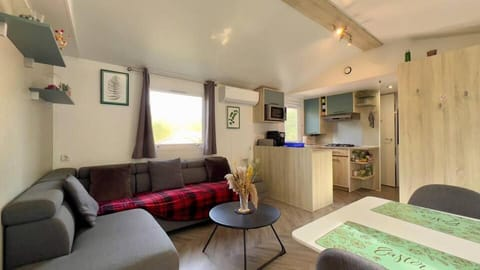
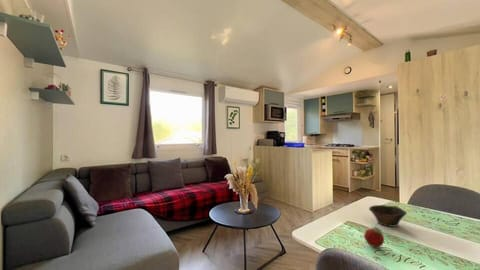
+ fruit (376, 235)
+ bowl (387, 216)
